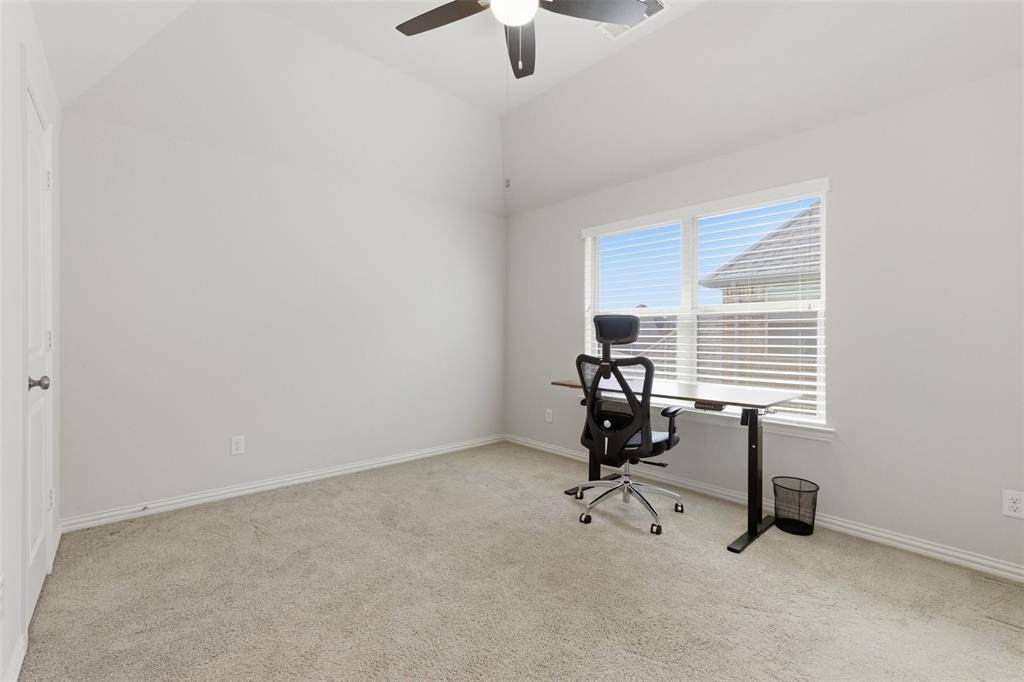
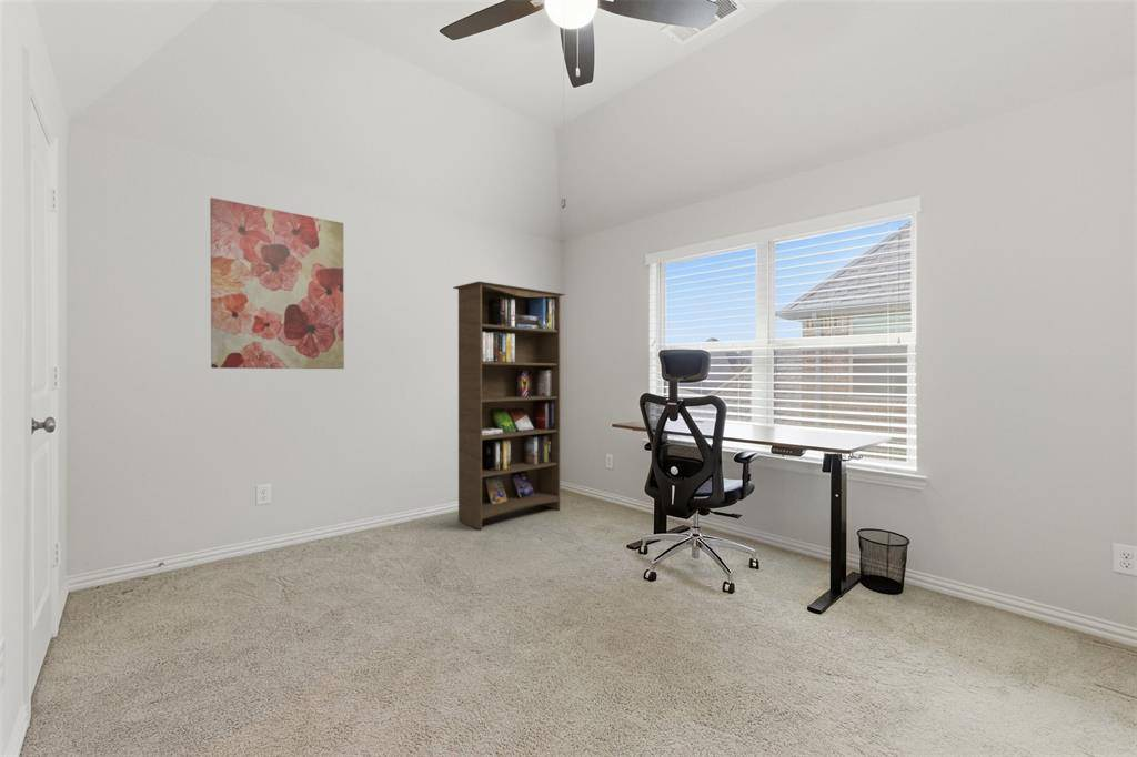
+ bookcase (511, 403)
+ wall art (282, 290)
